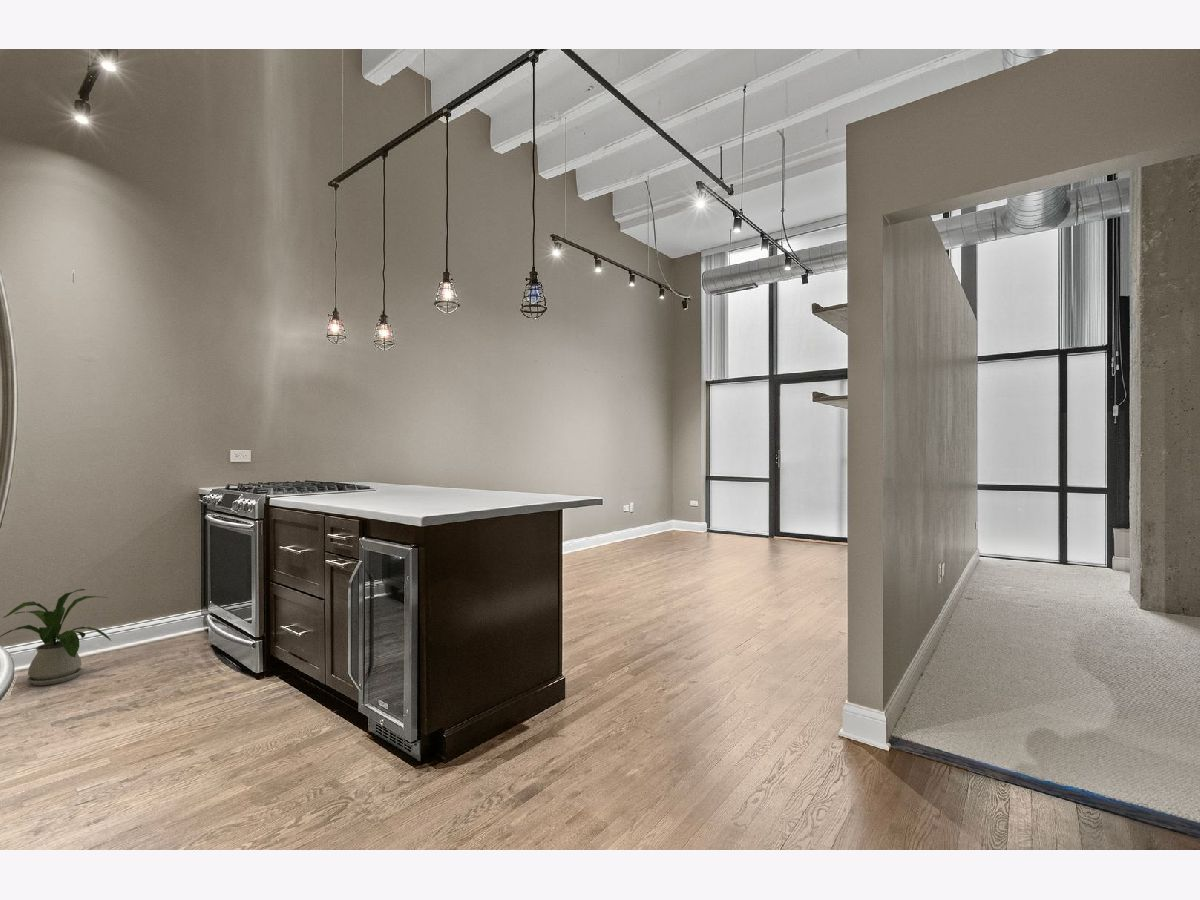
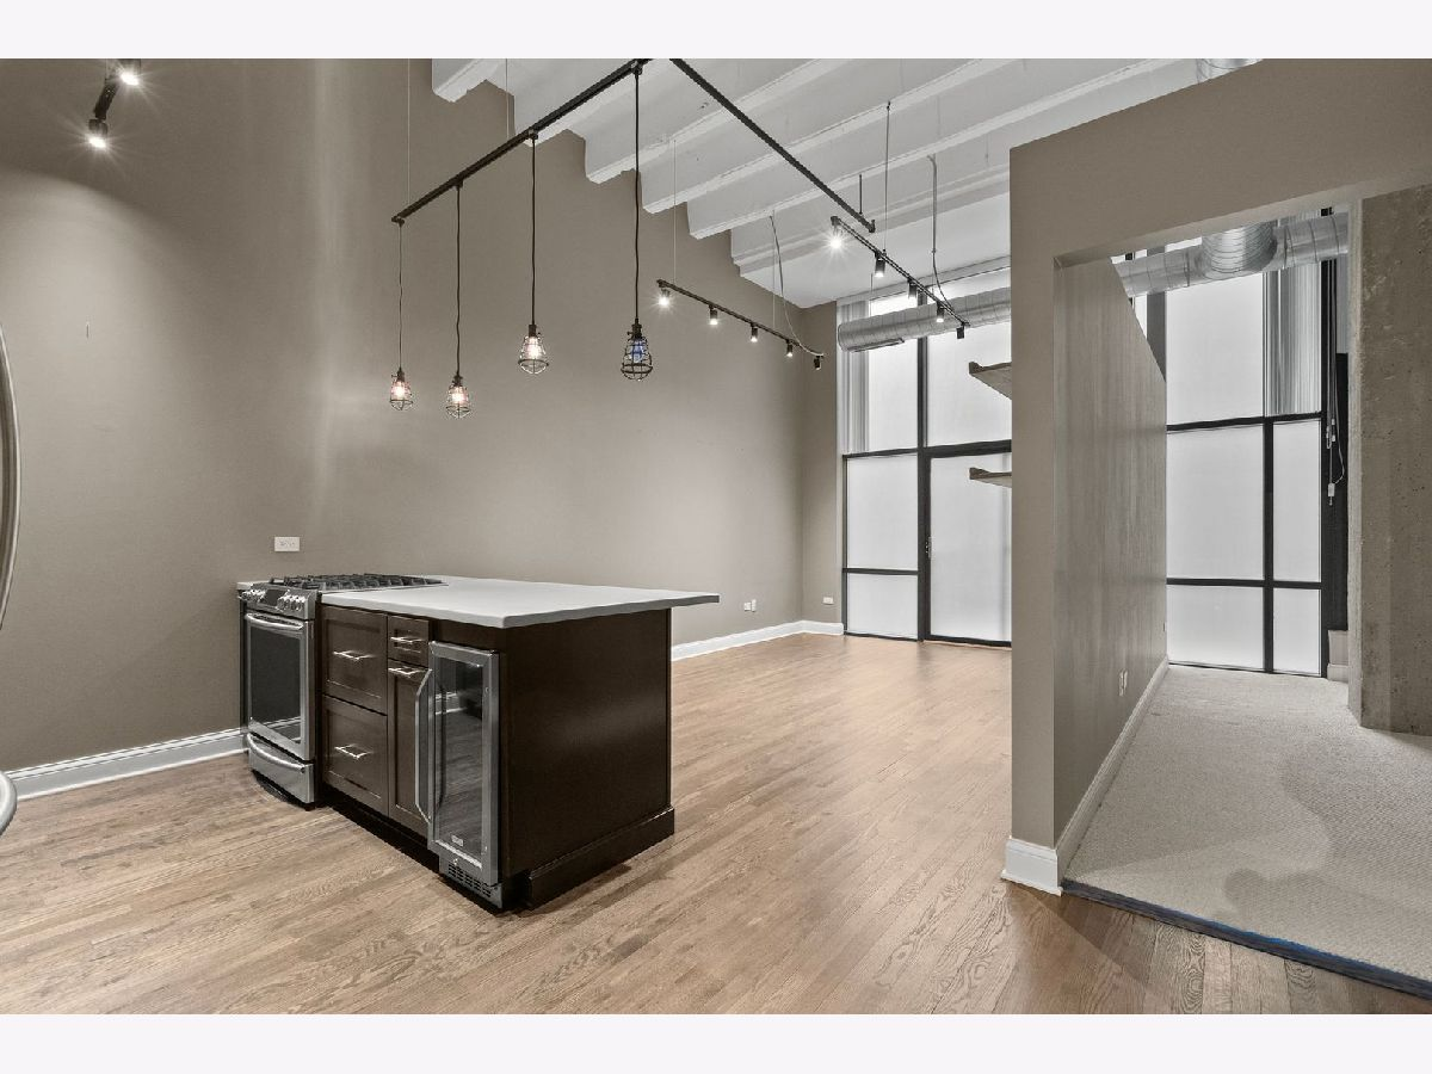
- house plant (55, 631)
